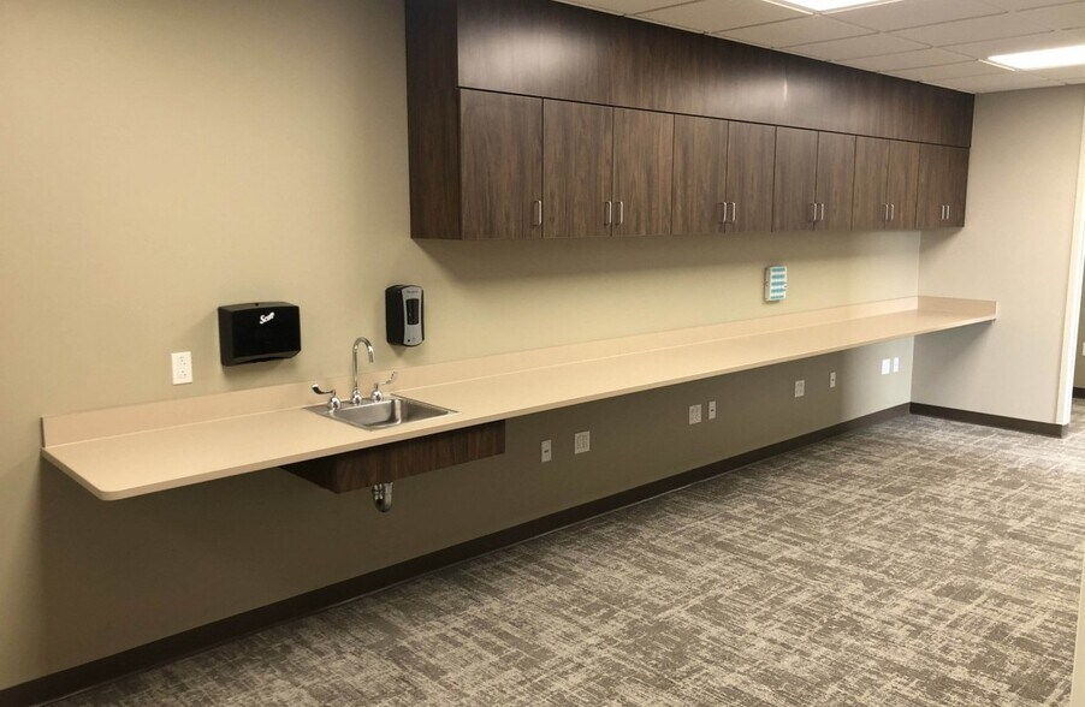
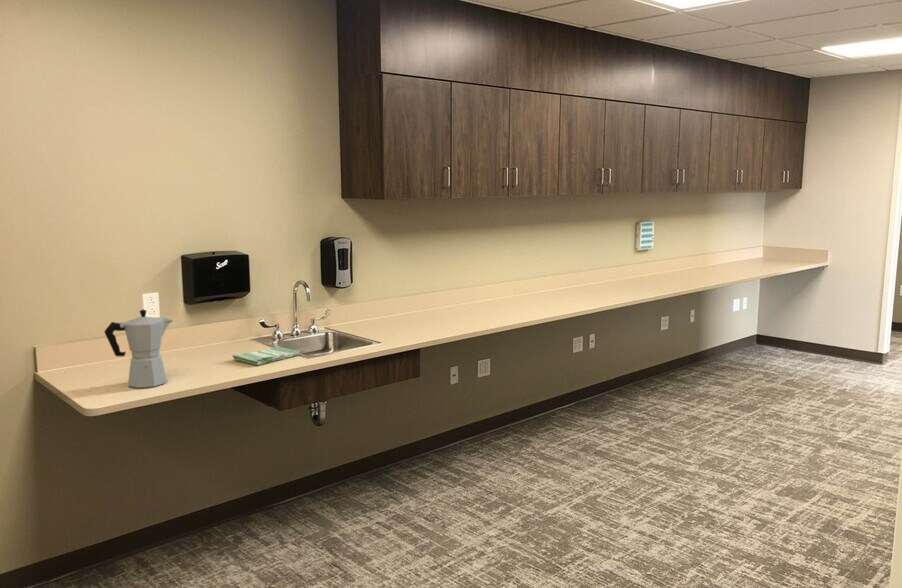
+ moka pot (140, 347)
+ dish towel (266, 354)
